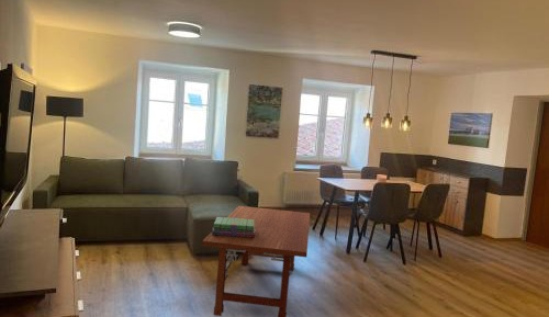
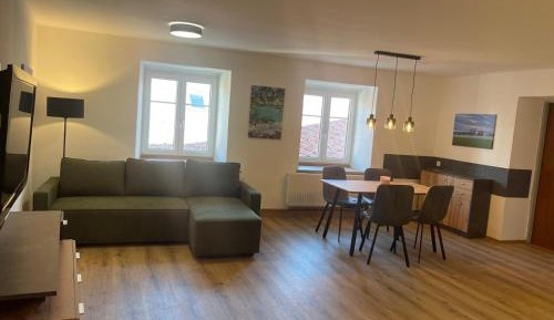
- coffee table (262, 256)
- stack of books (234, 226)
